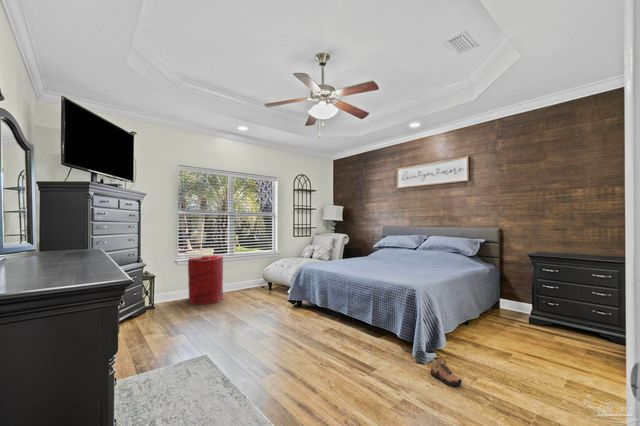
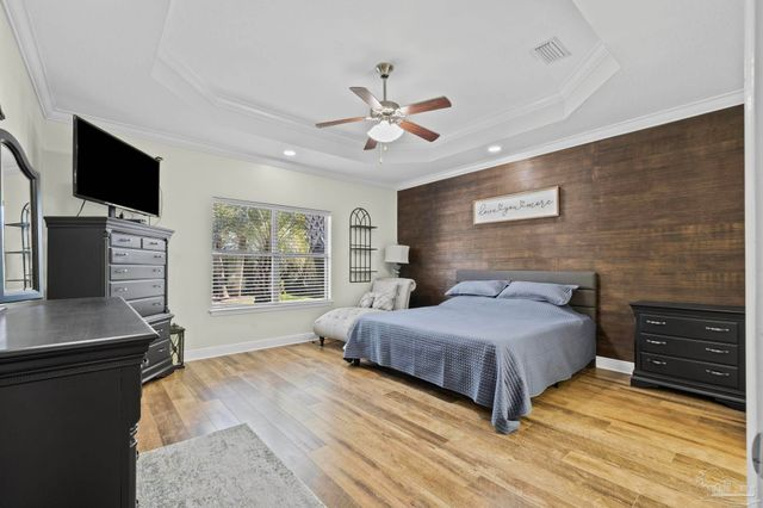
- shoe (445, 369)
- laundry hamper (205, 278)
